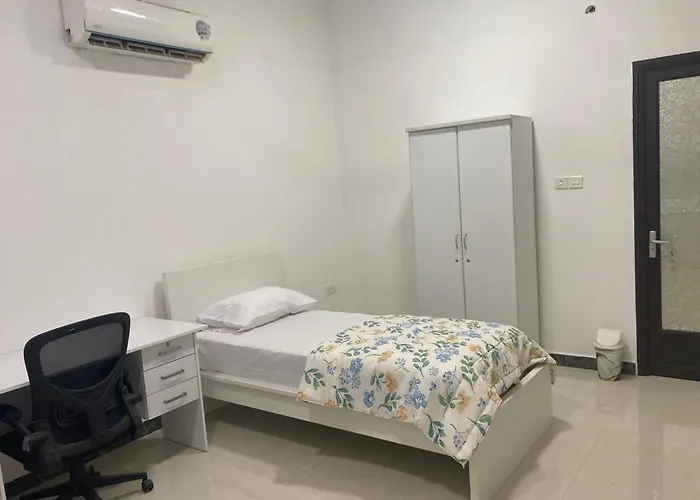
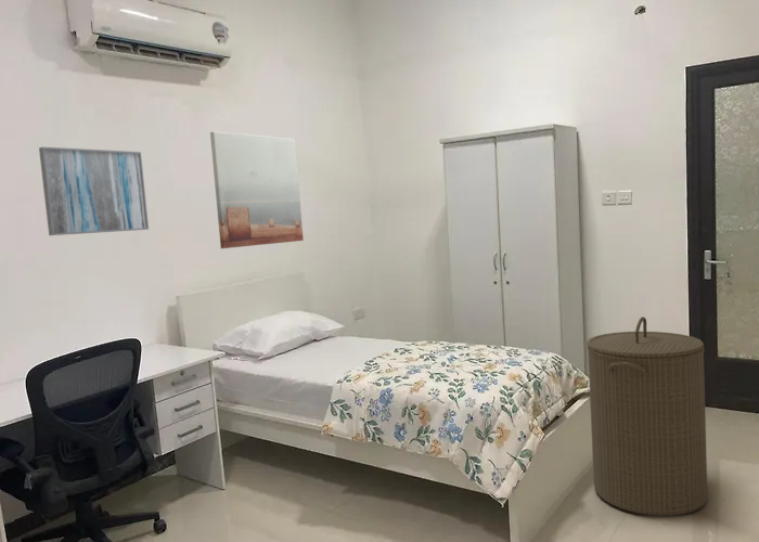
+ laundry hamper (645, 404)
+ wall art (259, 190)
+ wall art (98, 191)
